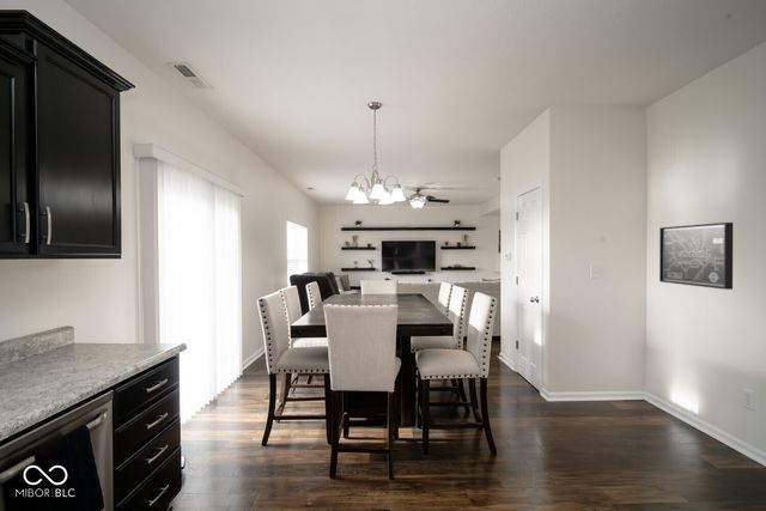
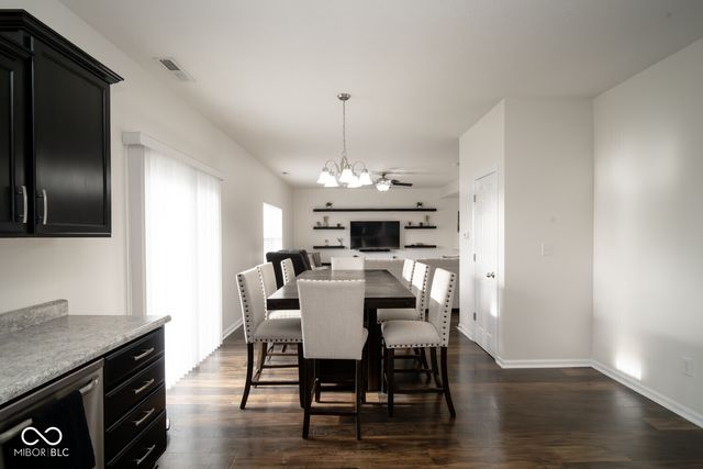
- wall art (692, 255)
